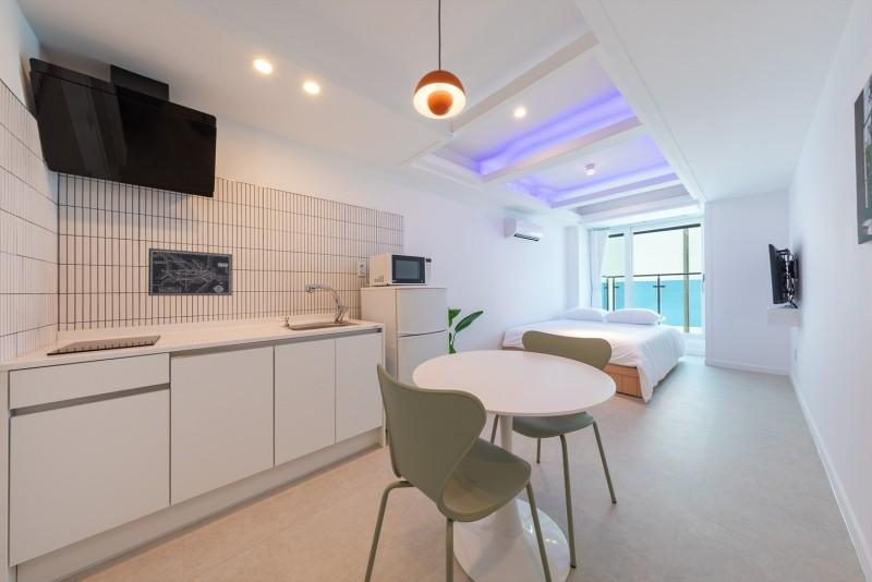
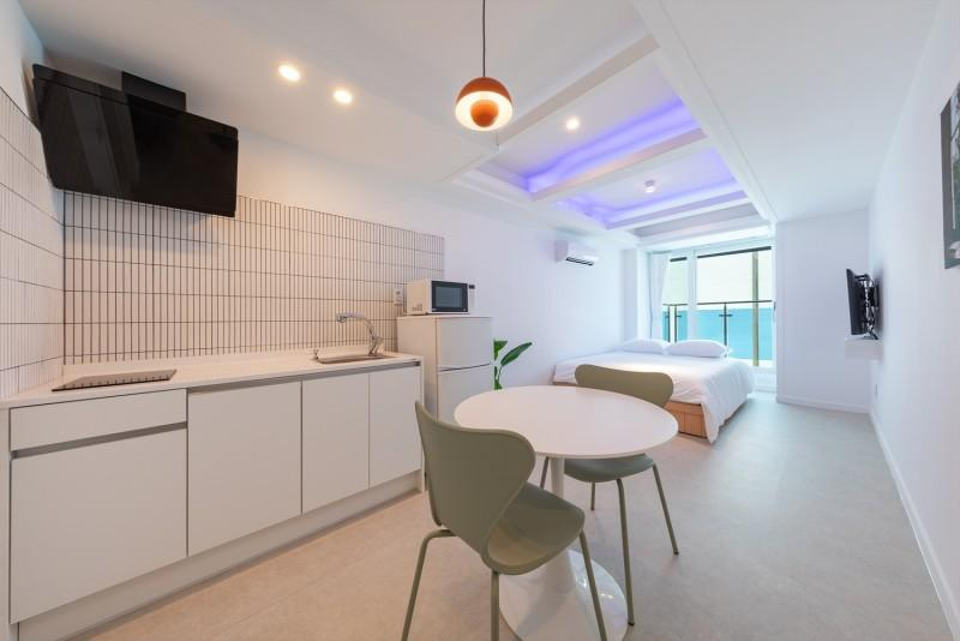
- wall art (193, 274)
